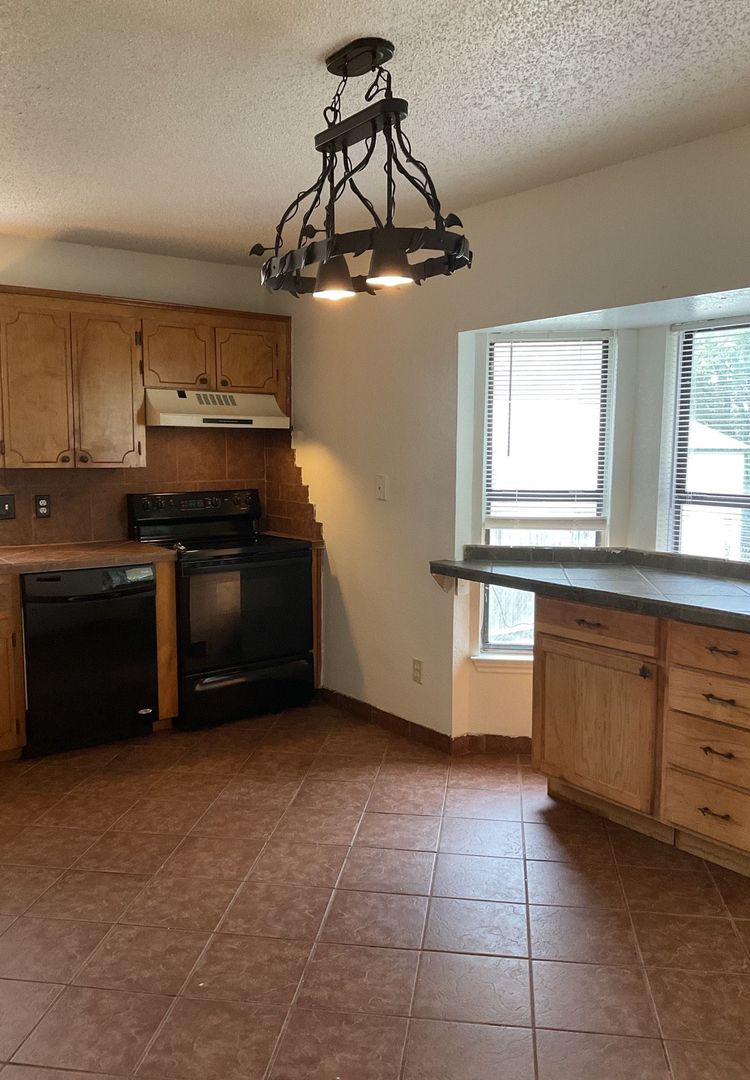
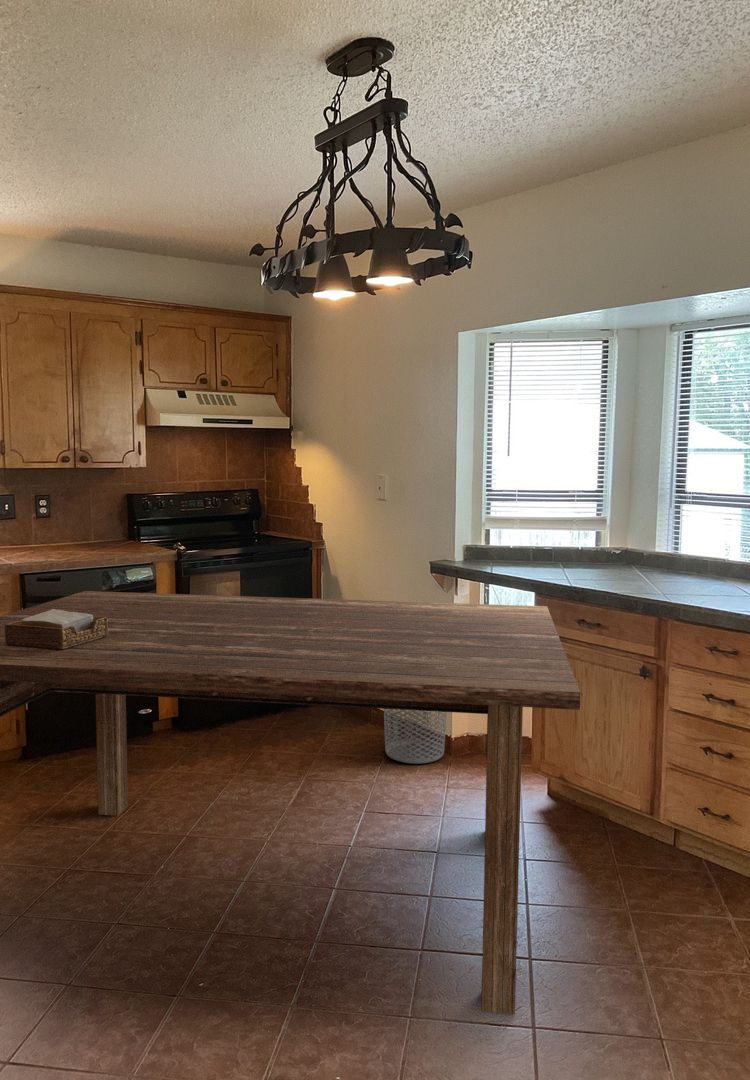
+ dining table (266, 702)
+ napkin holder (57, 626)
+ waste bin (415, 716)
